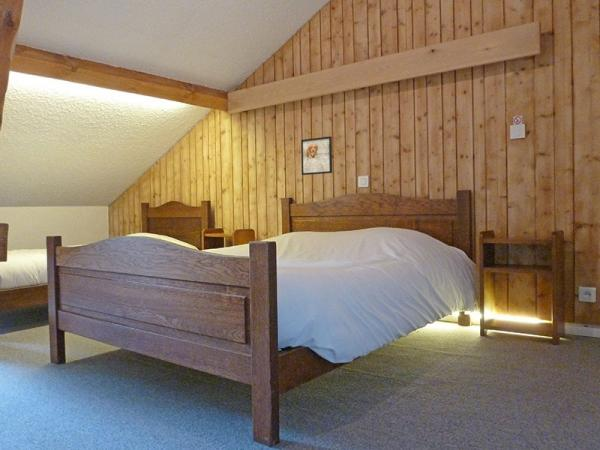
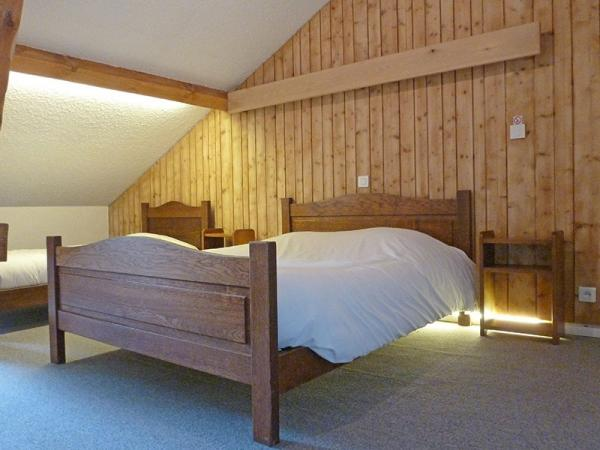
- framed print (316, 156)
